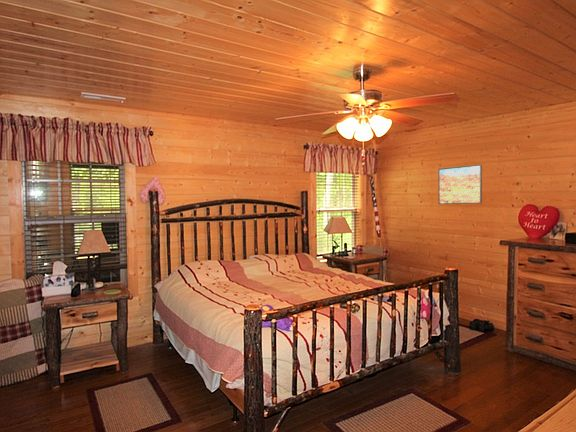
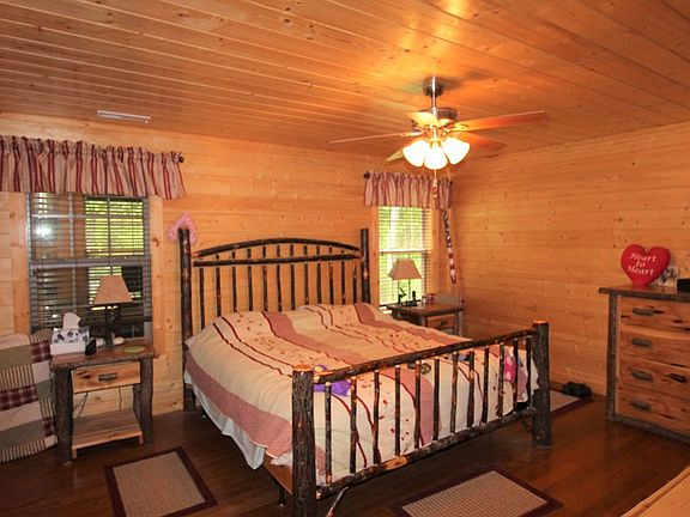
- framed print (459, 185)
